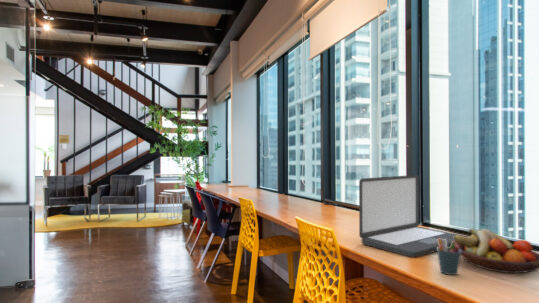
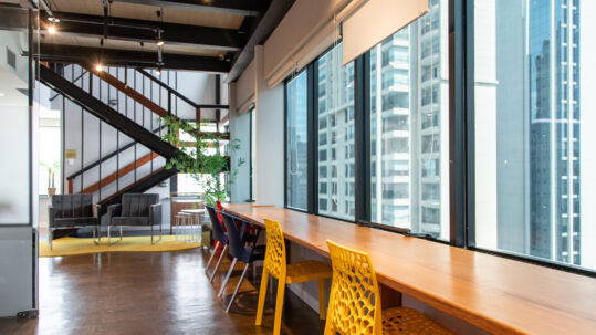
- pen holder (448, 254)
- fruit bowl (496, 247)
- laptop (415, 210)
